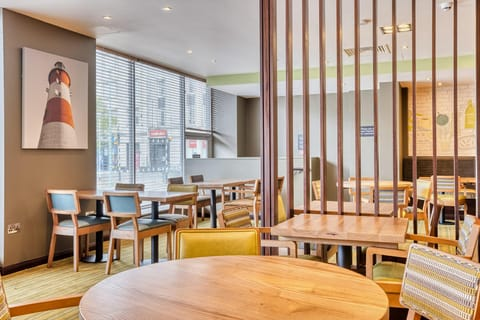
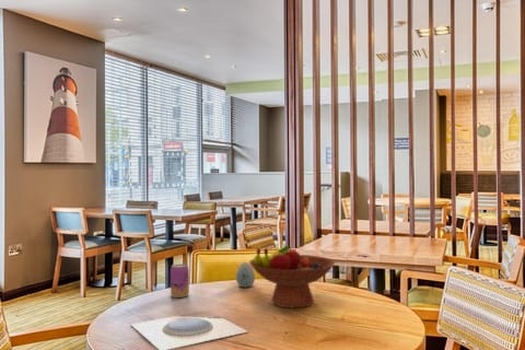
+ fruit bowl (292, 273)
+ plate (187, 324)
+ beverage can (179, 280)
+ decorative egg (245, 273)
